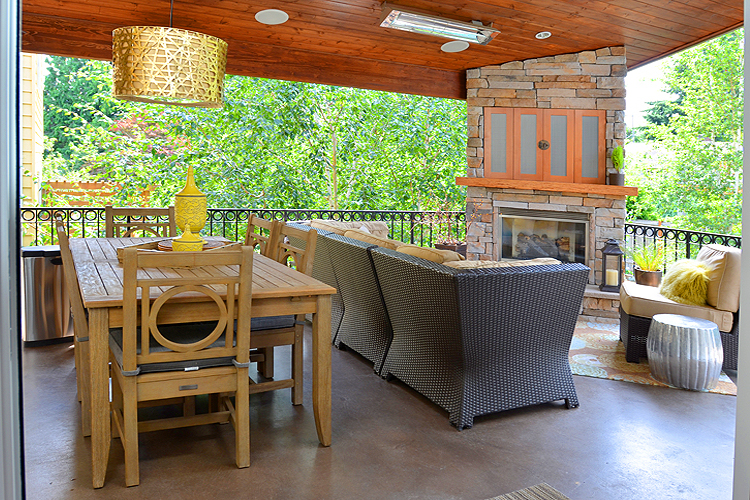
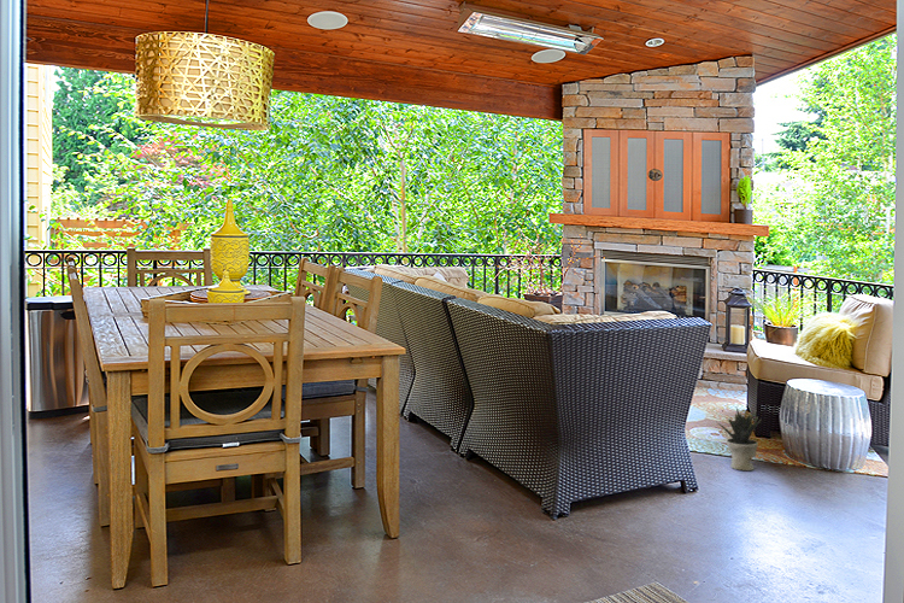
+ potted plant (745, 438)
